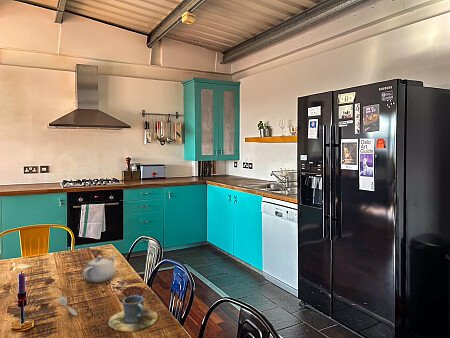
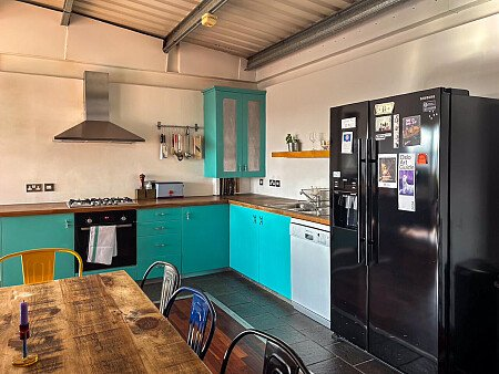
- teapot (100, 267)
- cup (133, 309)
- spoon (67, 306)
